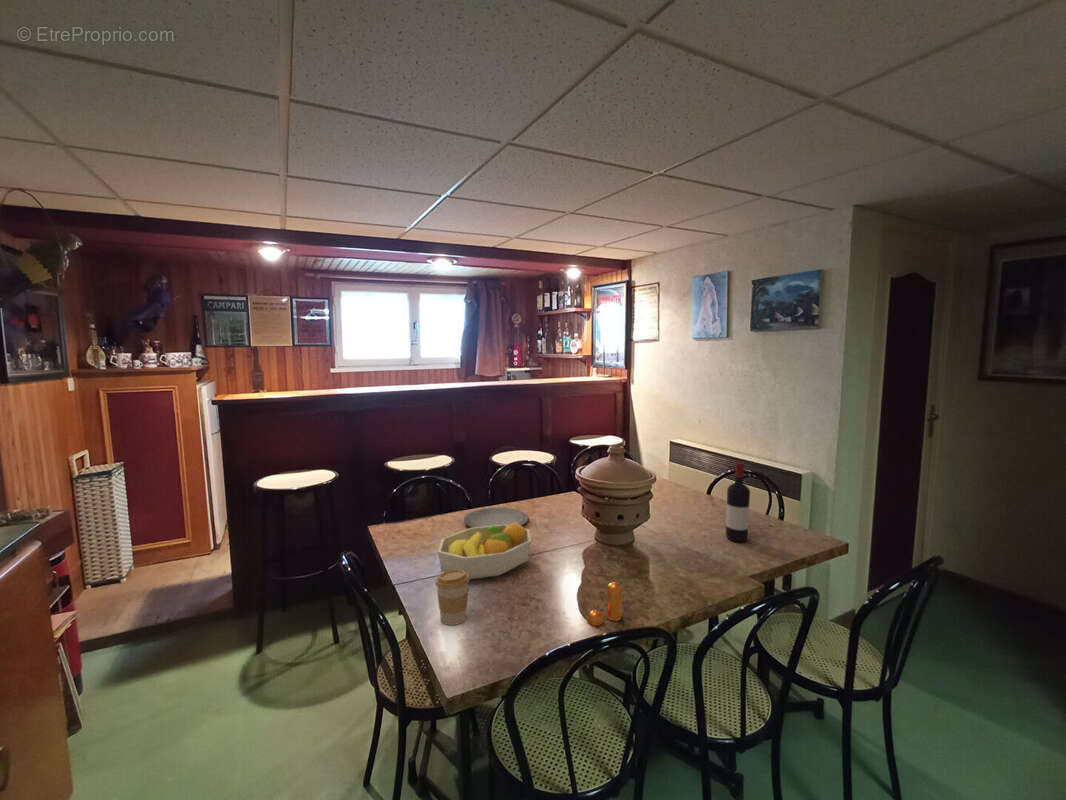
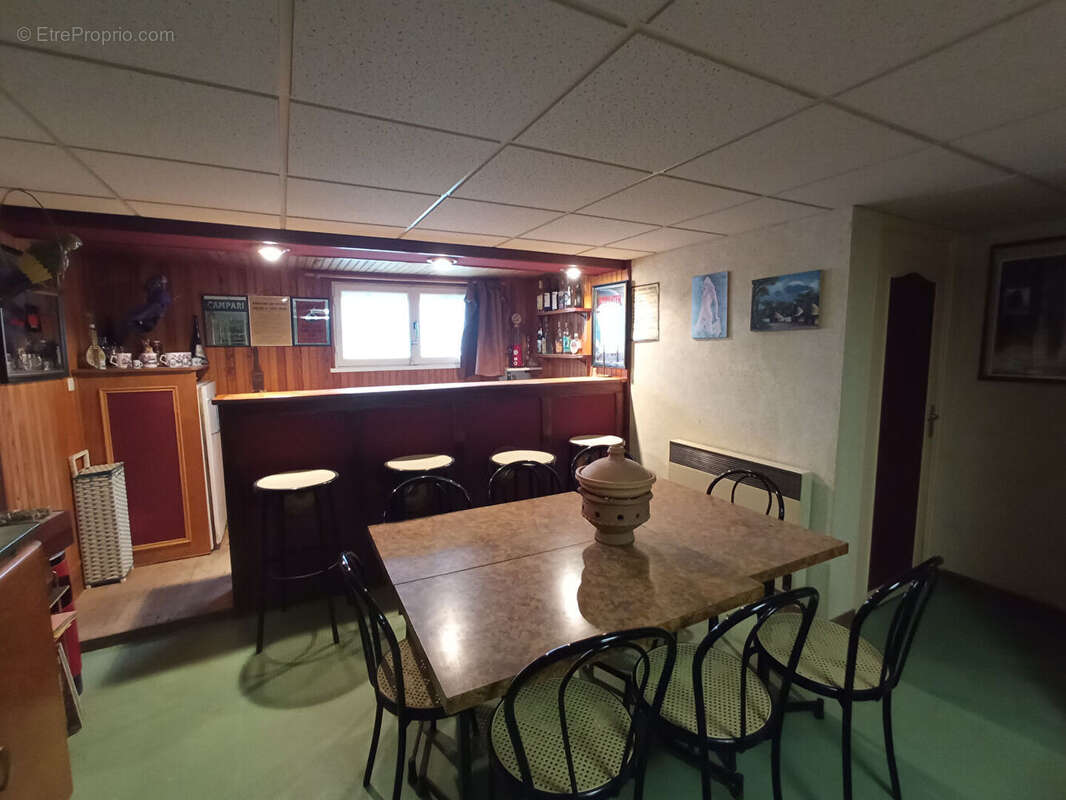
- wine bottle (738, 501)
- pepper shaker (606, 603)
- plate (496, 519)
- fruit bowl (486, 546)
- coffee cup (452, 595)
